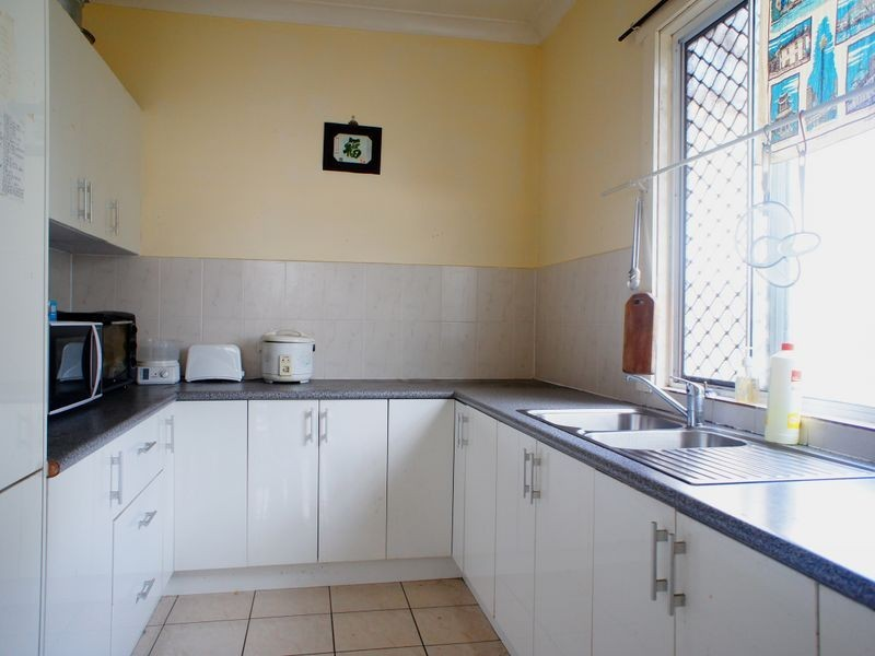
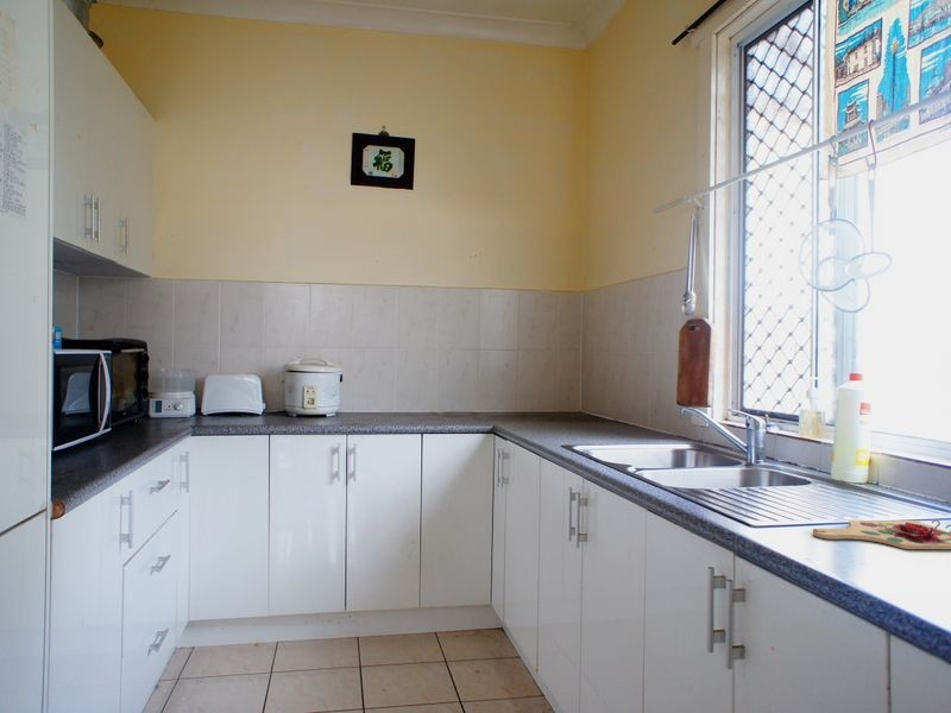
+ cutting board (881, 528)
